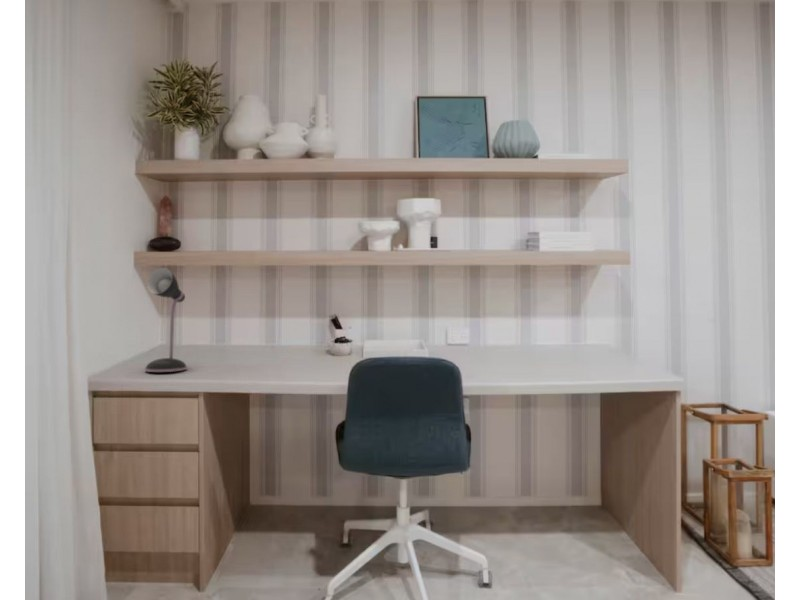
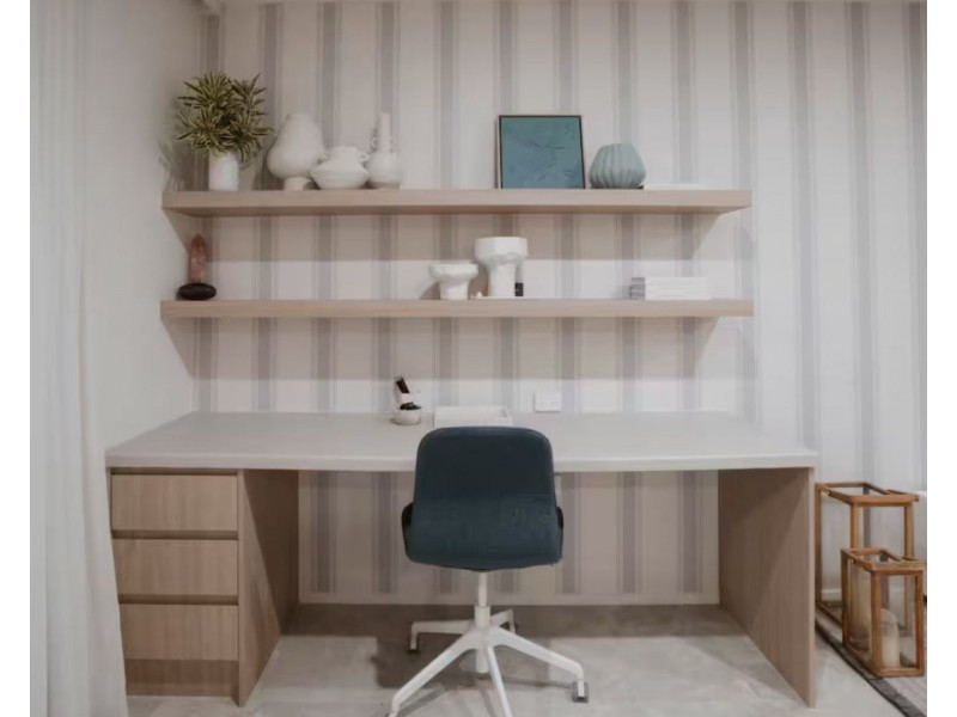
- desk lamp (170, 320)
